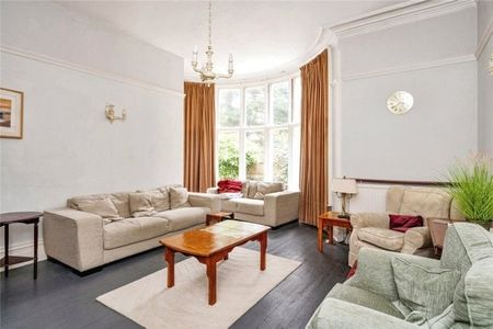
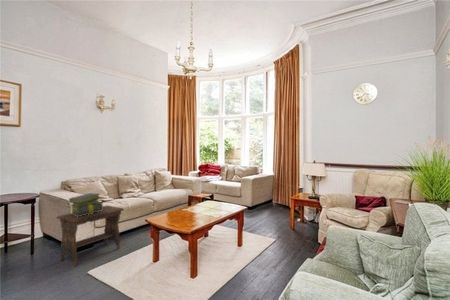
+ stack of books (86, 203)
+ footstool (93, 236)
